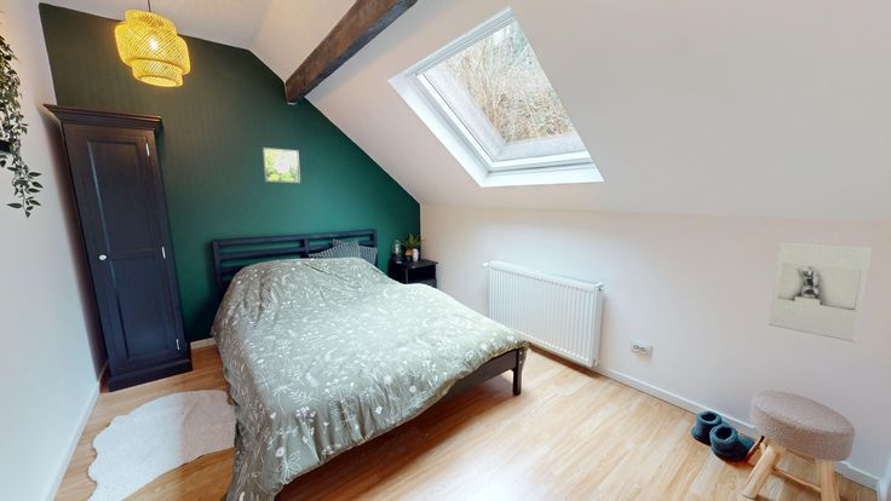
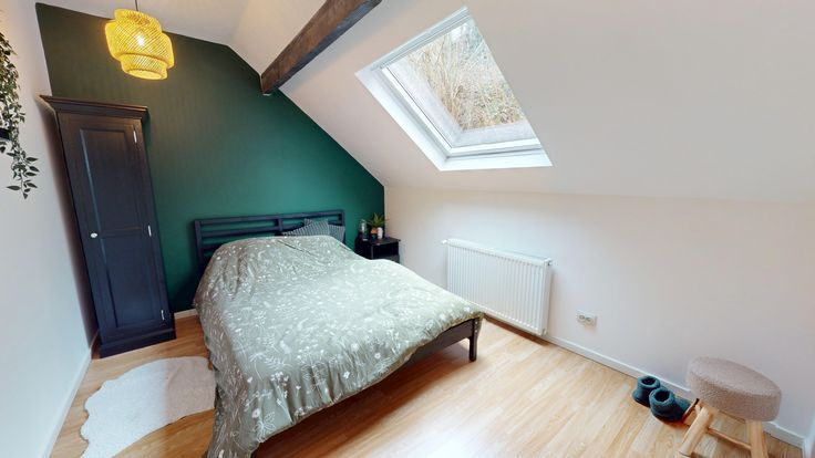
- wall sculpture (815, 288)
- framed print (282, 166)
